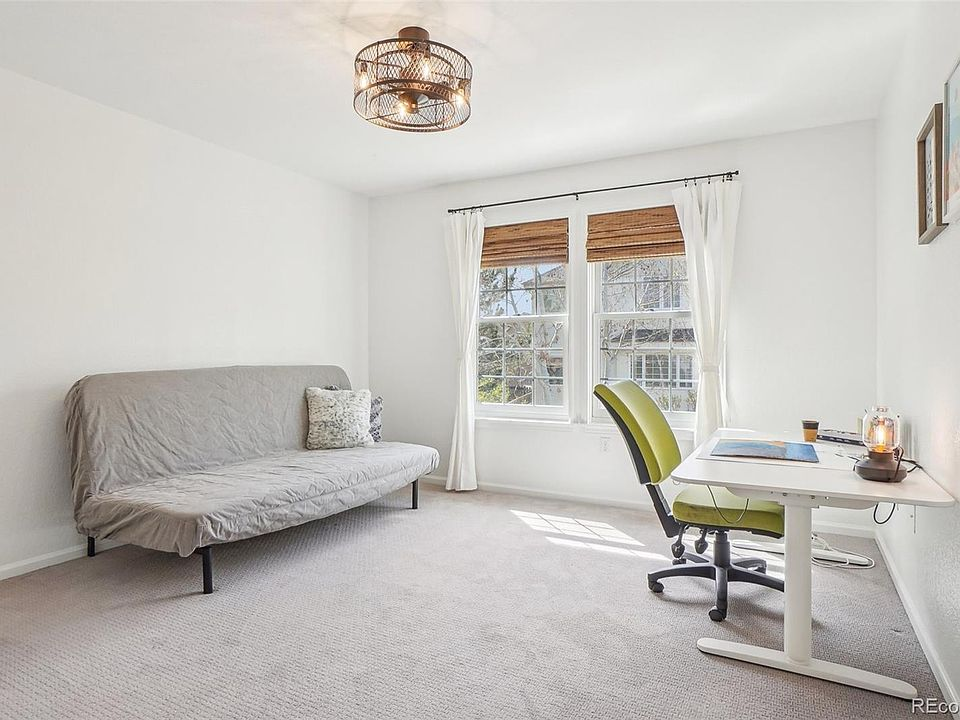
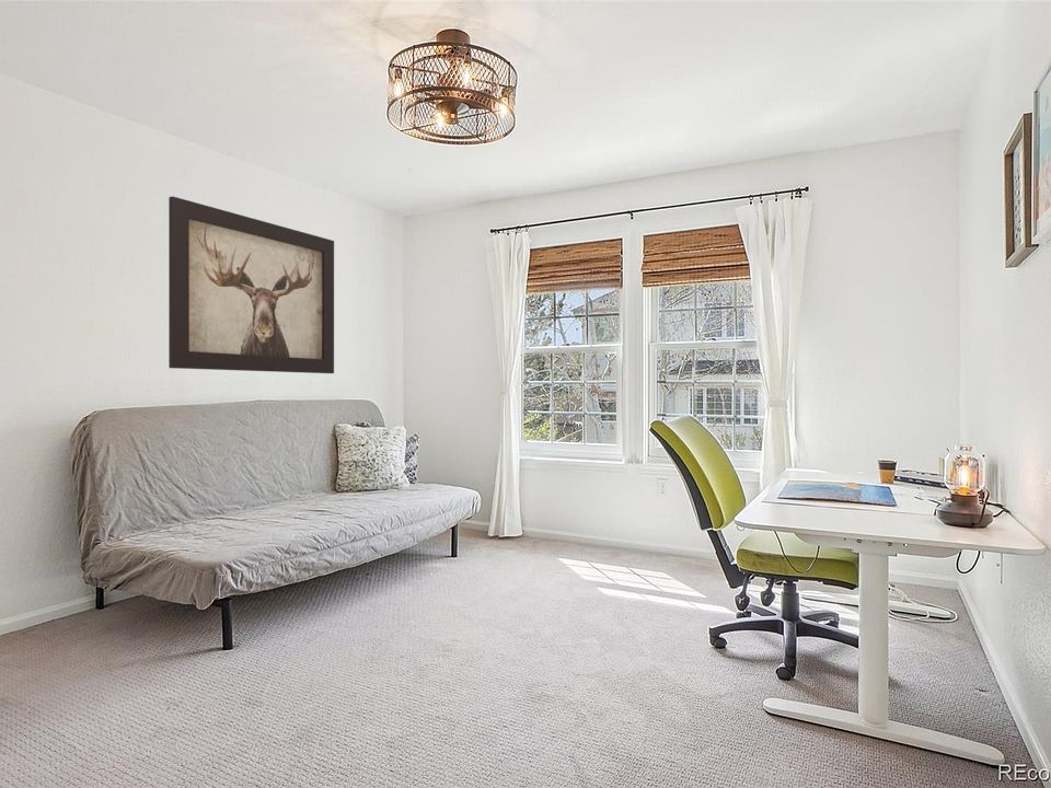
+ wall art (262, 296)
